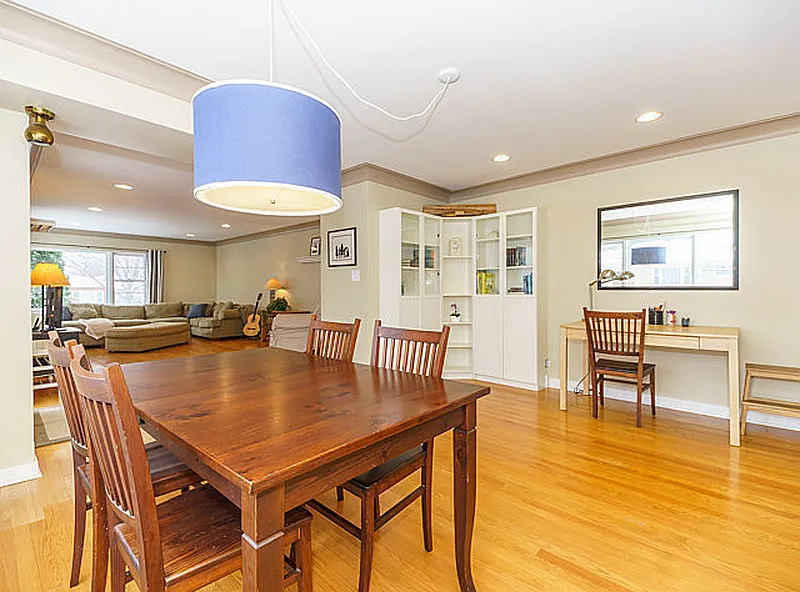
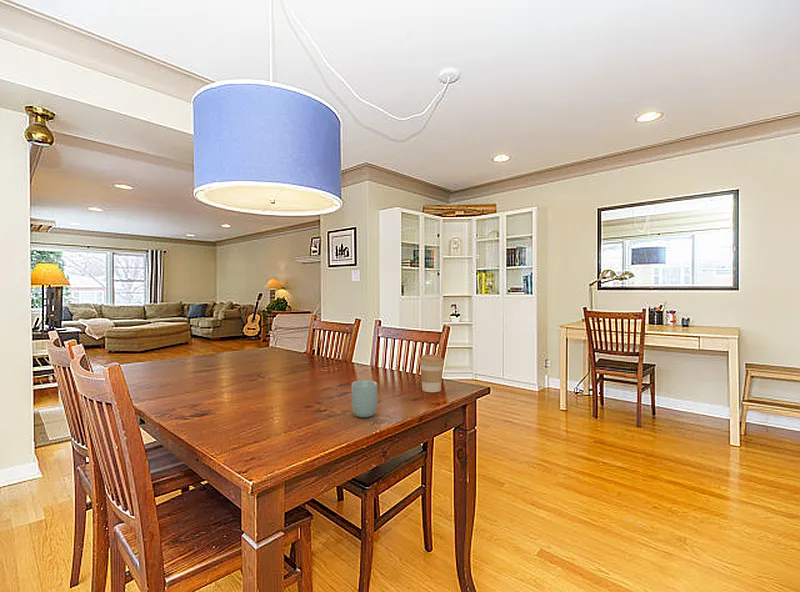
+ coffee cup (431, 372)
+ cup (364, 399)
